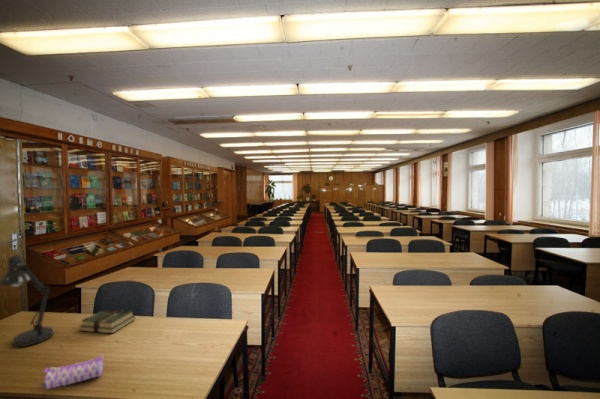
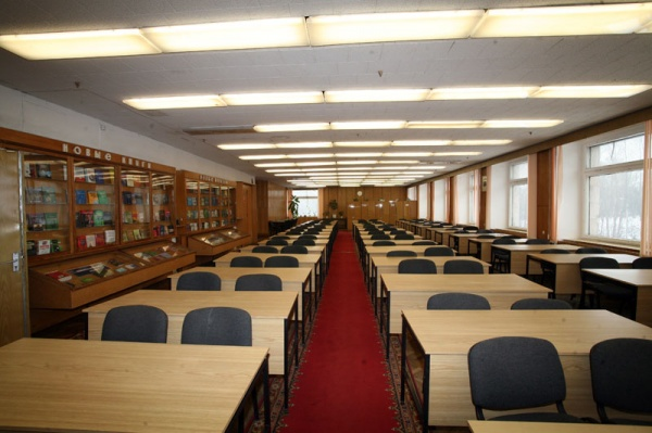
- desk lamp (37, 289)
- book (108, 320)
- pencil case (75, 371)
